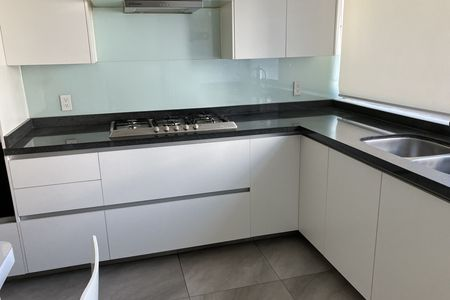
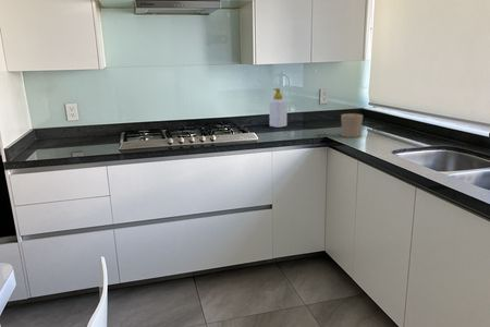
+ soap bottle (278, 107)
+ cup (351, 124)
